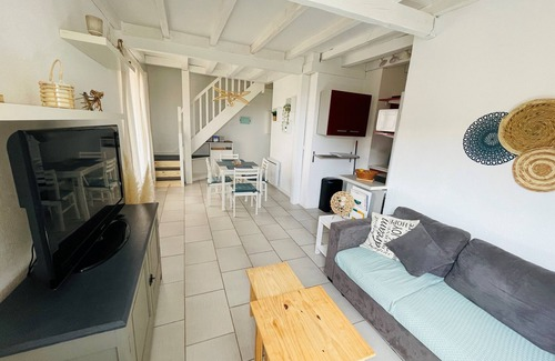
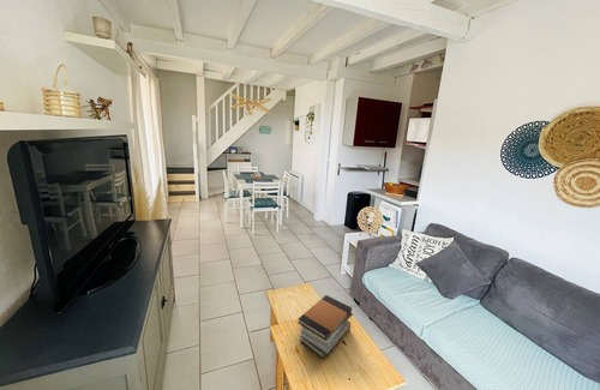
+ book stack (325, 324)
